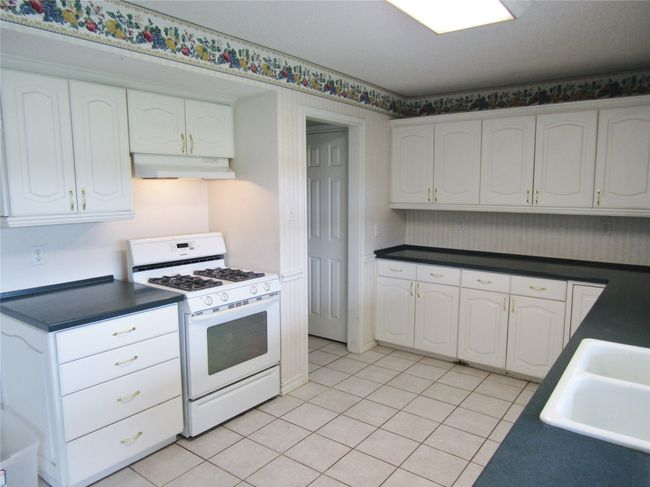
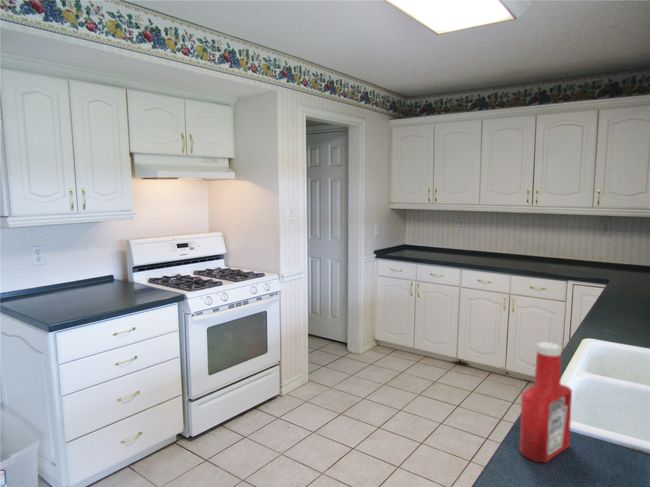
+ soap bottle (546, 397)
